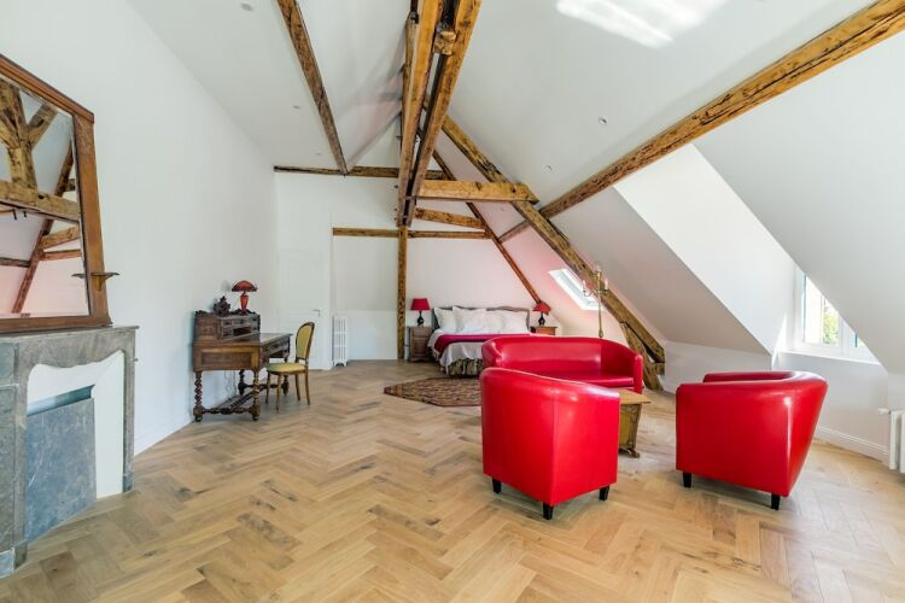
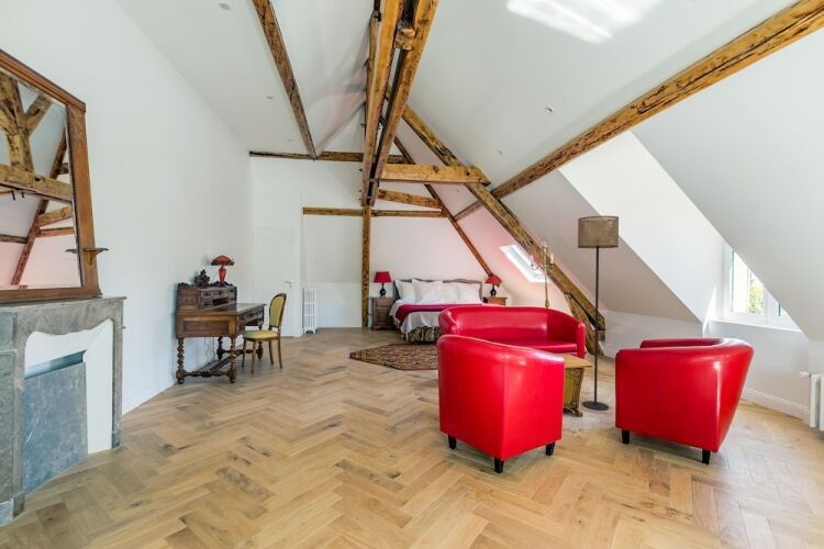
+ floor lamp (597, 312)
